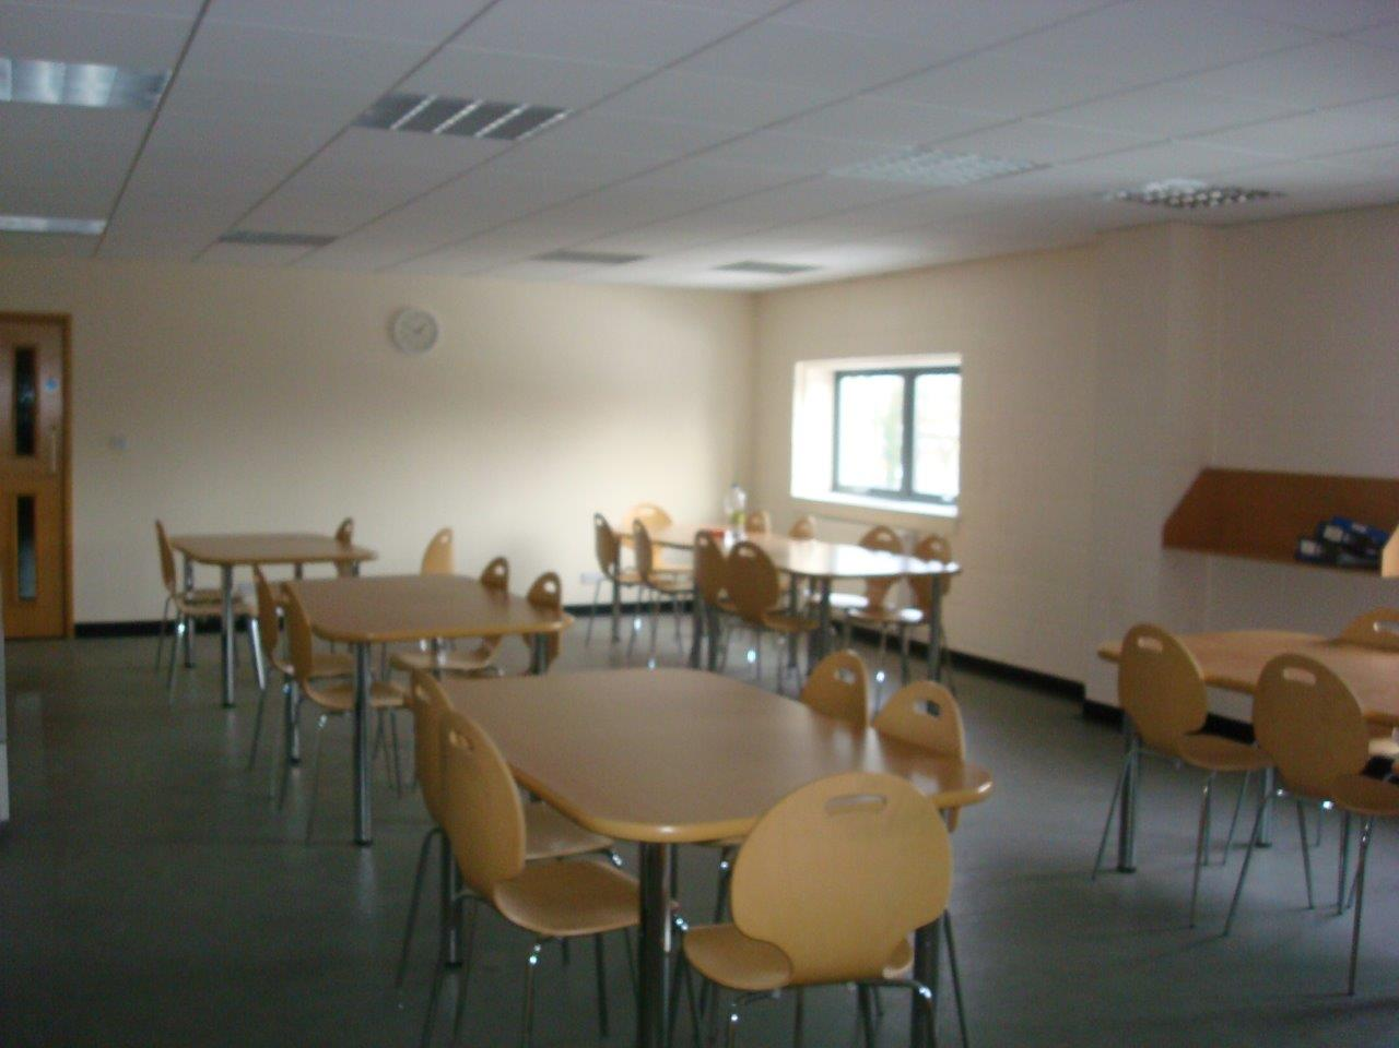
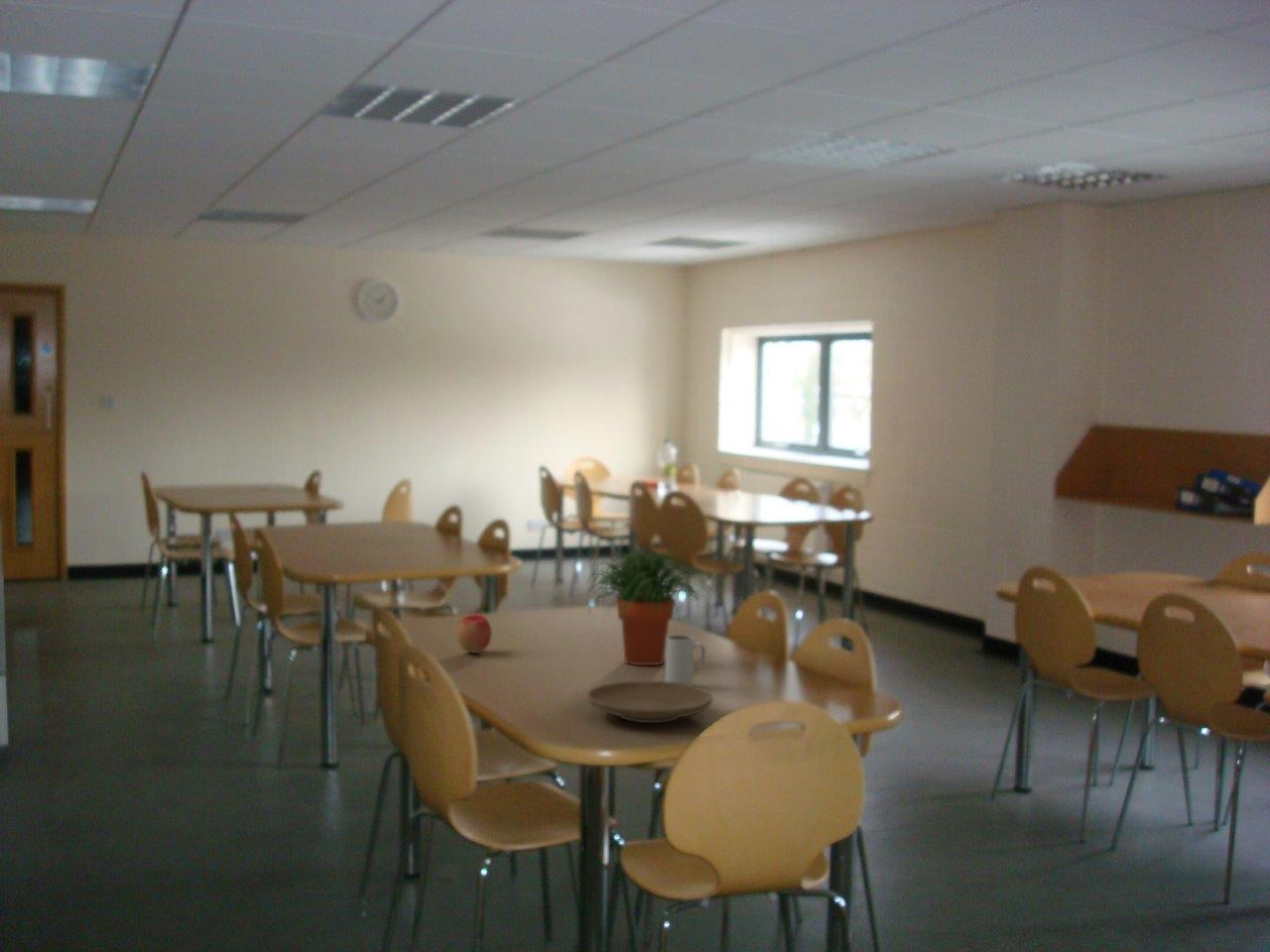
+ mug (686, 660)
+ apple (473, 634)
+ potted plant (643, 606)
+ plate (649, 704)
